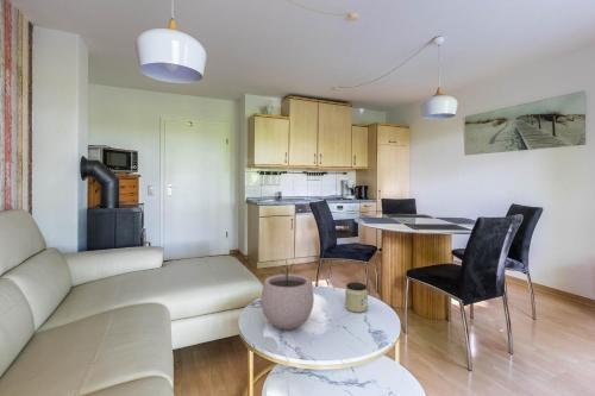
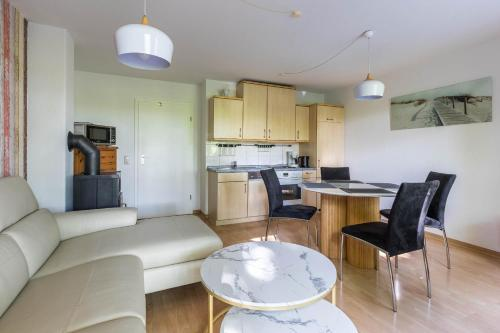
- jar (356, 296)
- plant pot (287, 293)
